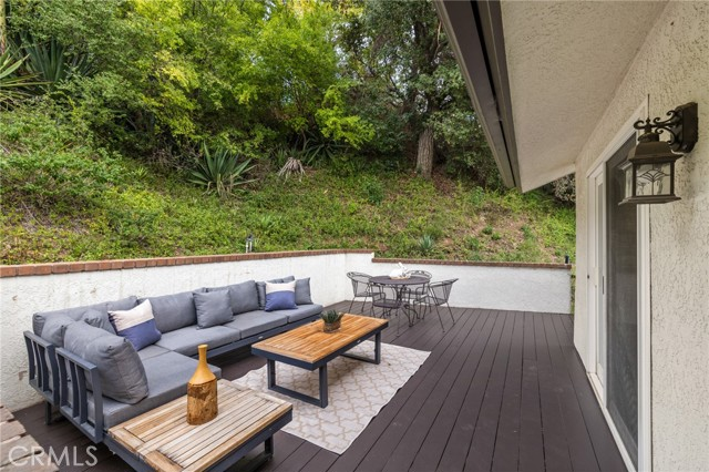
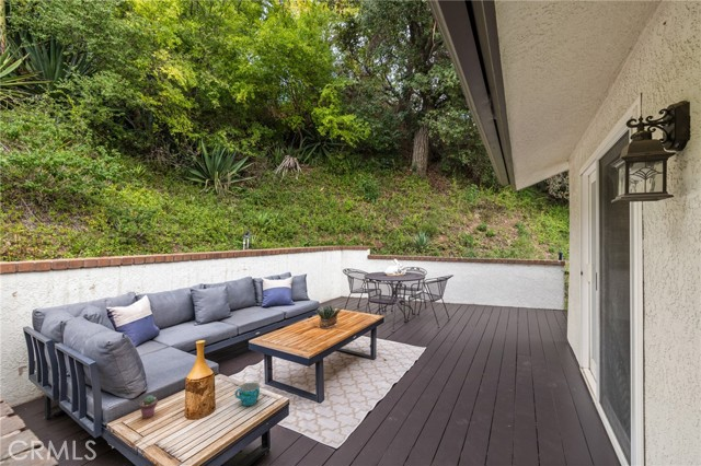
+ cup (248, 395)
+ potted succulent (148, 406)
